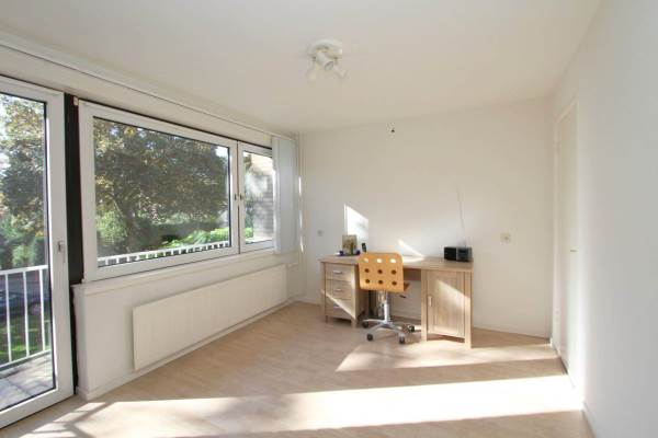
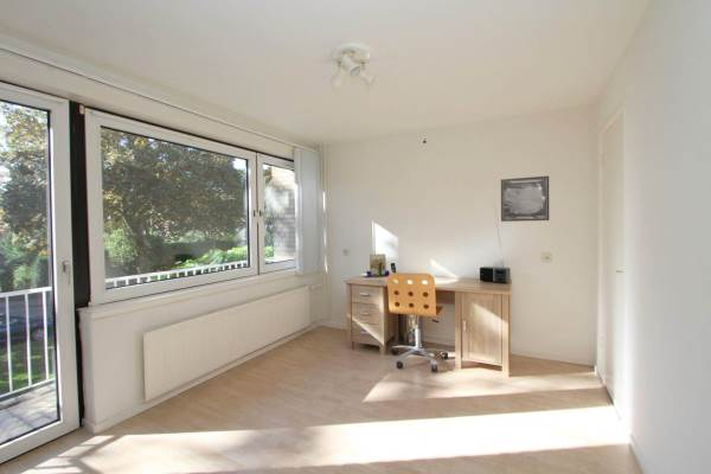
+ wall art (524, 199)
